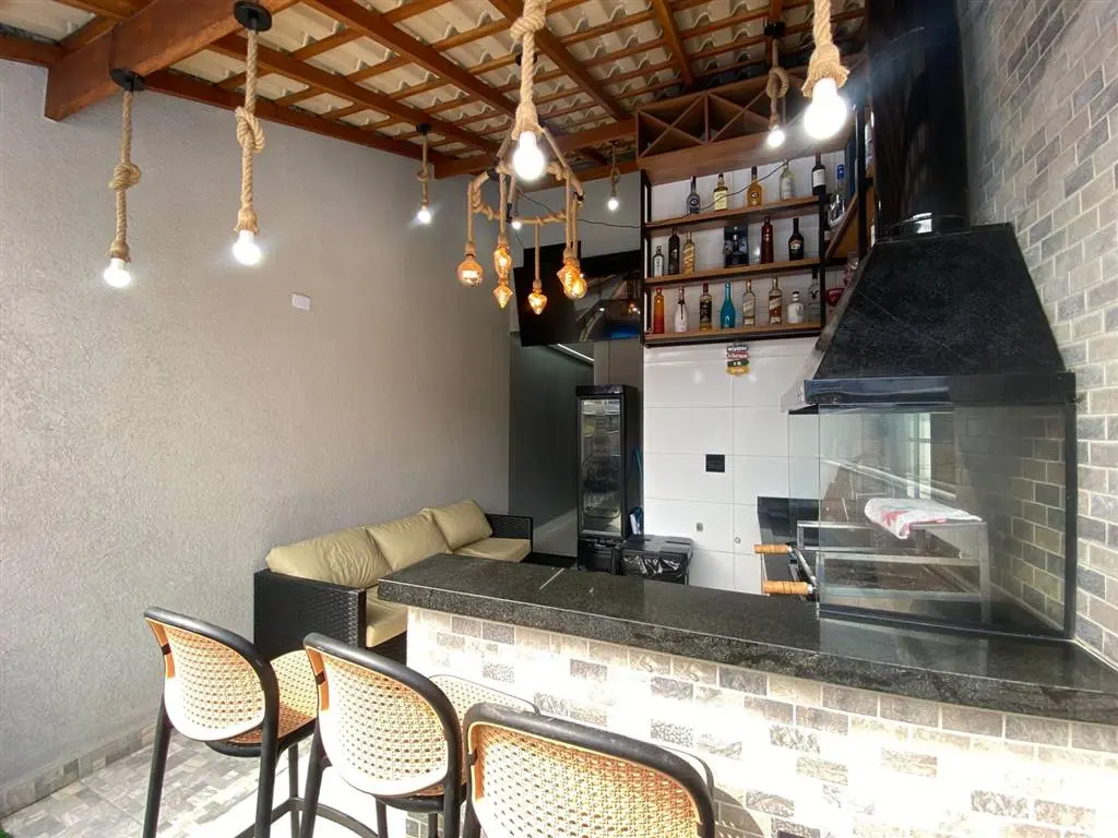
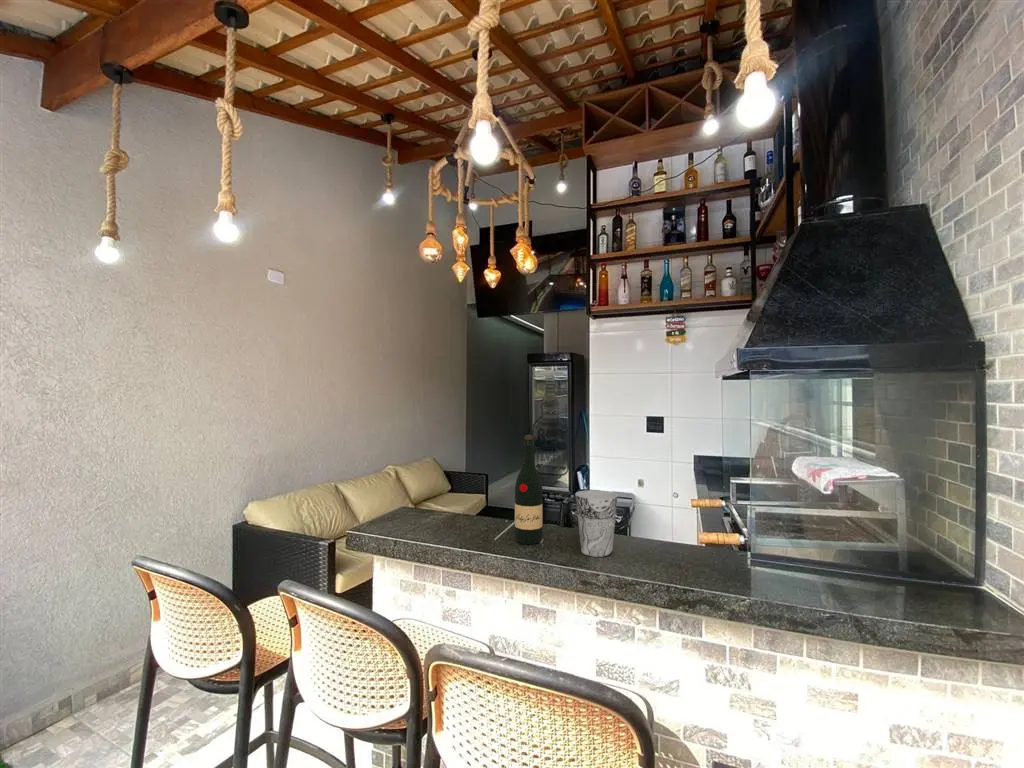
+ cup (596, 522)
+ wine bottle (528, 487)
